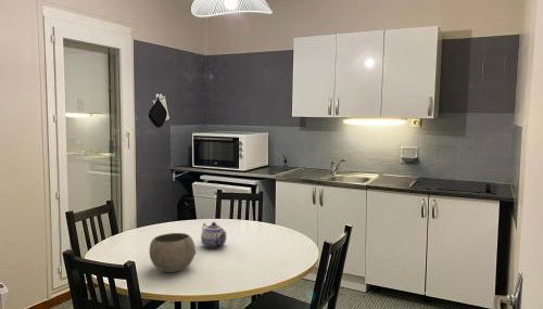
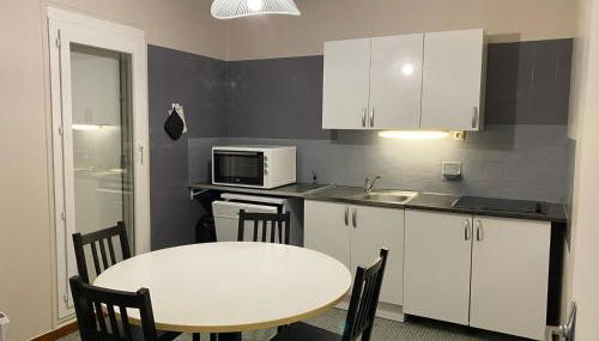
- bowl (172, 253)
- teapot (213, 233)
